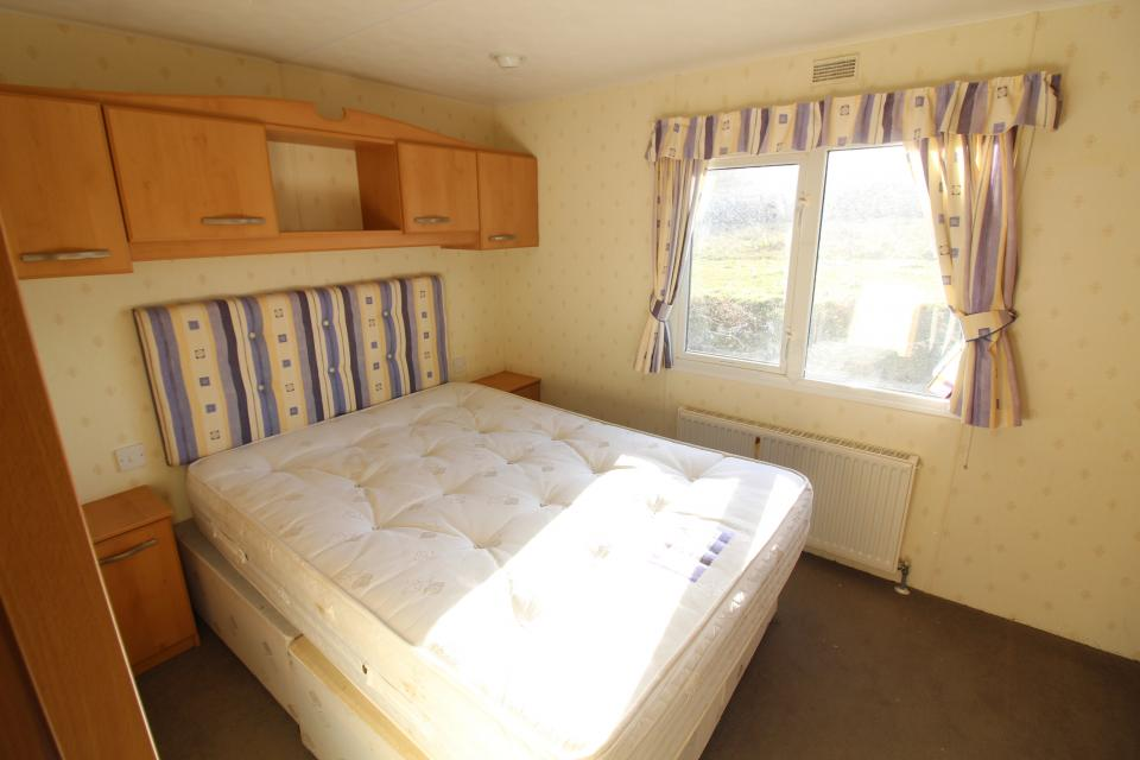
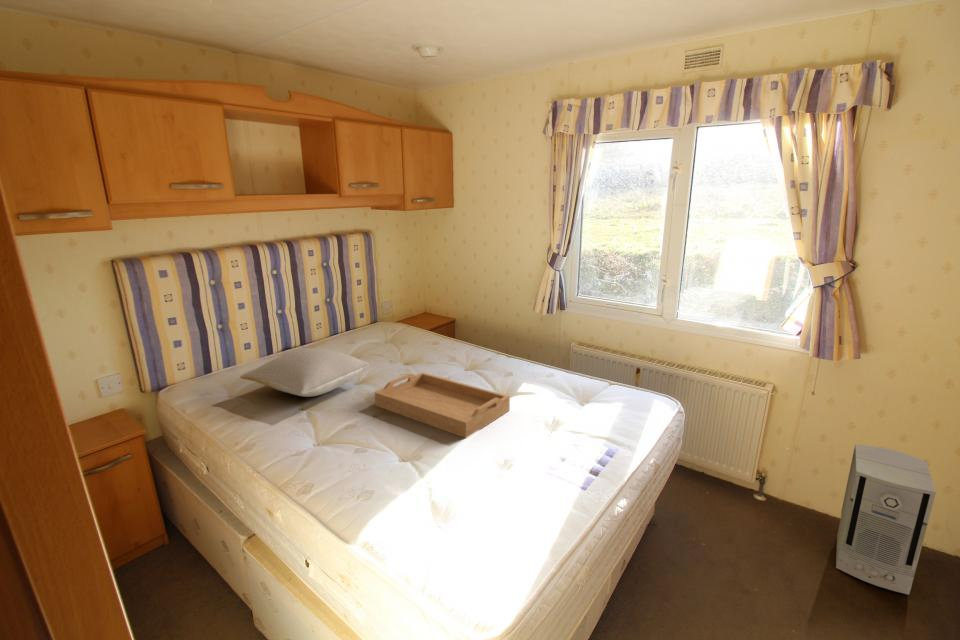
+ serving tray (441, 399)
+ air purifier (880, 514)
+ pillow (306, 370)
